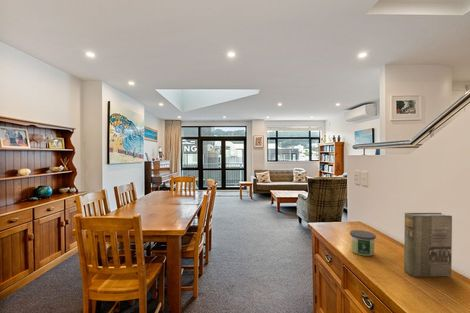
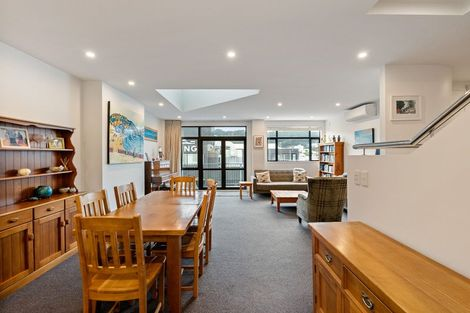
- candle (362, 243)
- book (427, 243)
